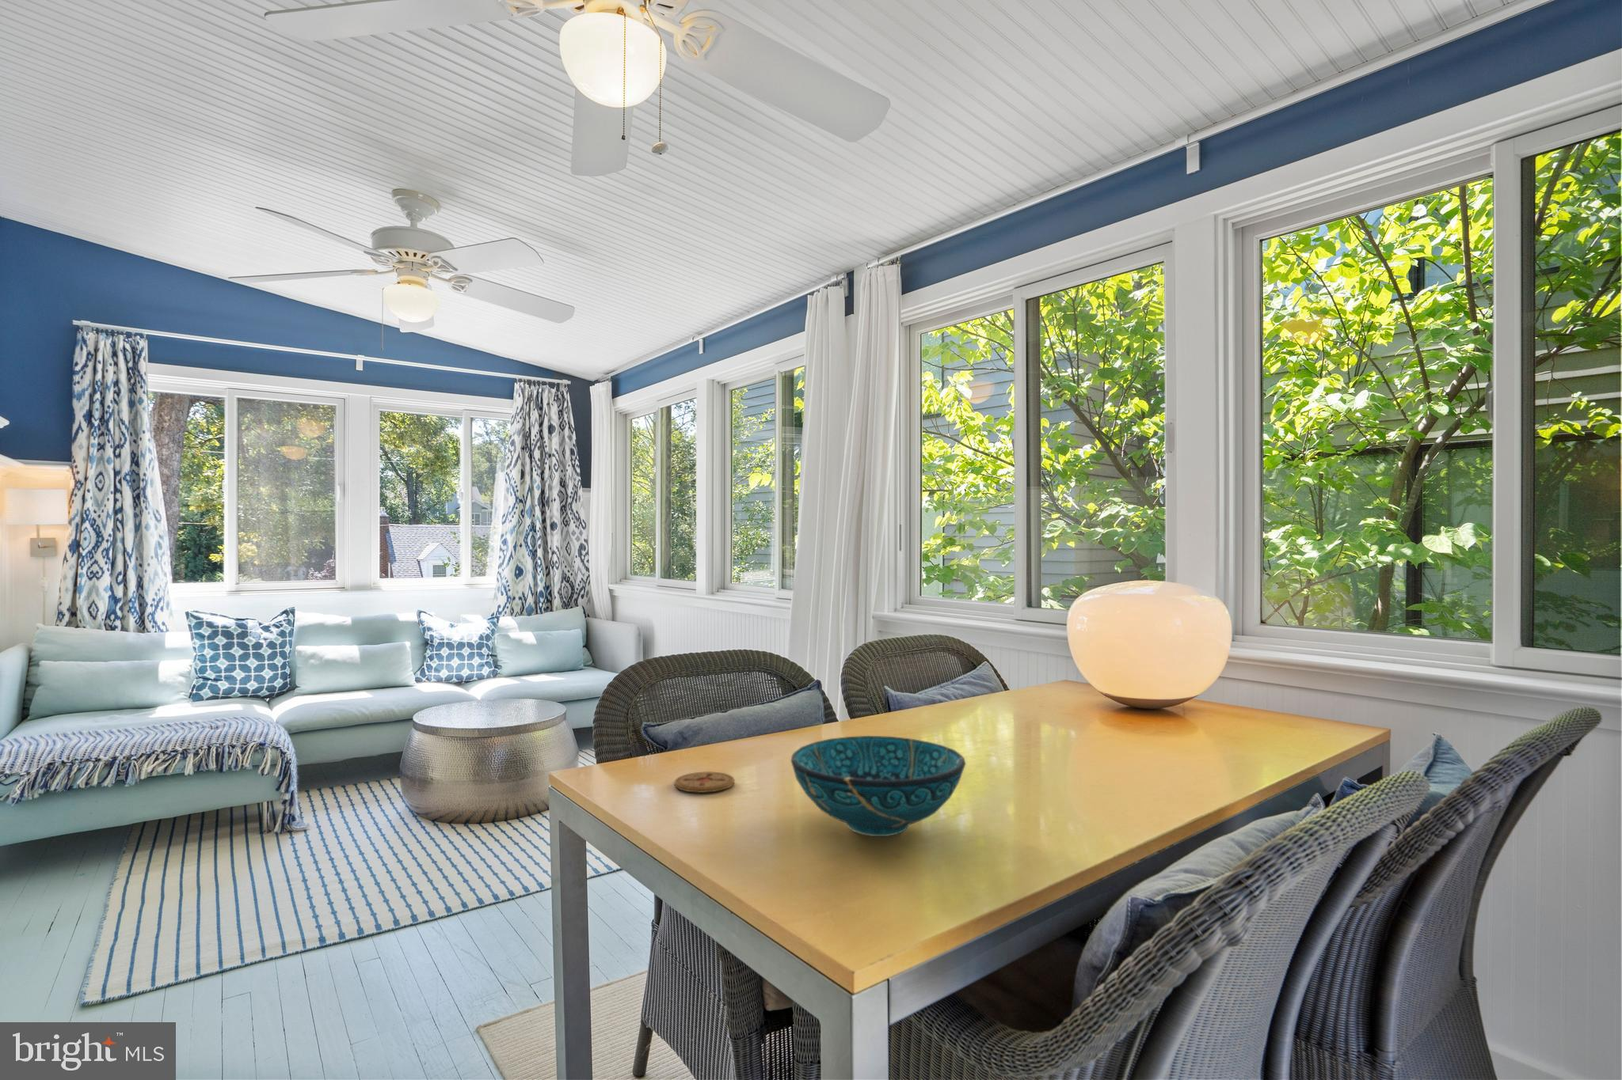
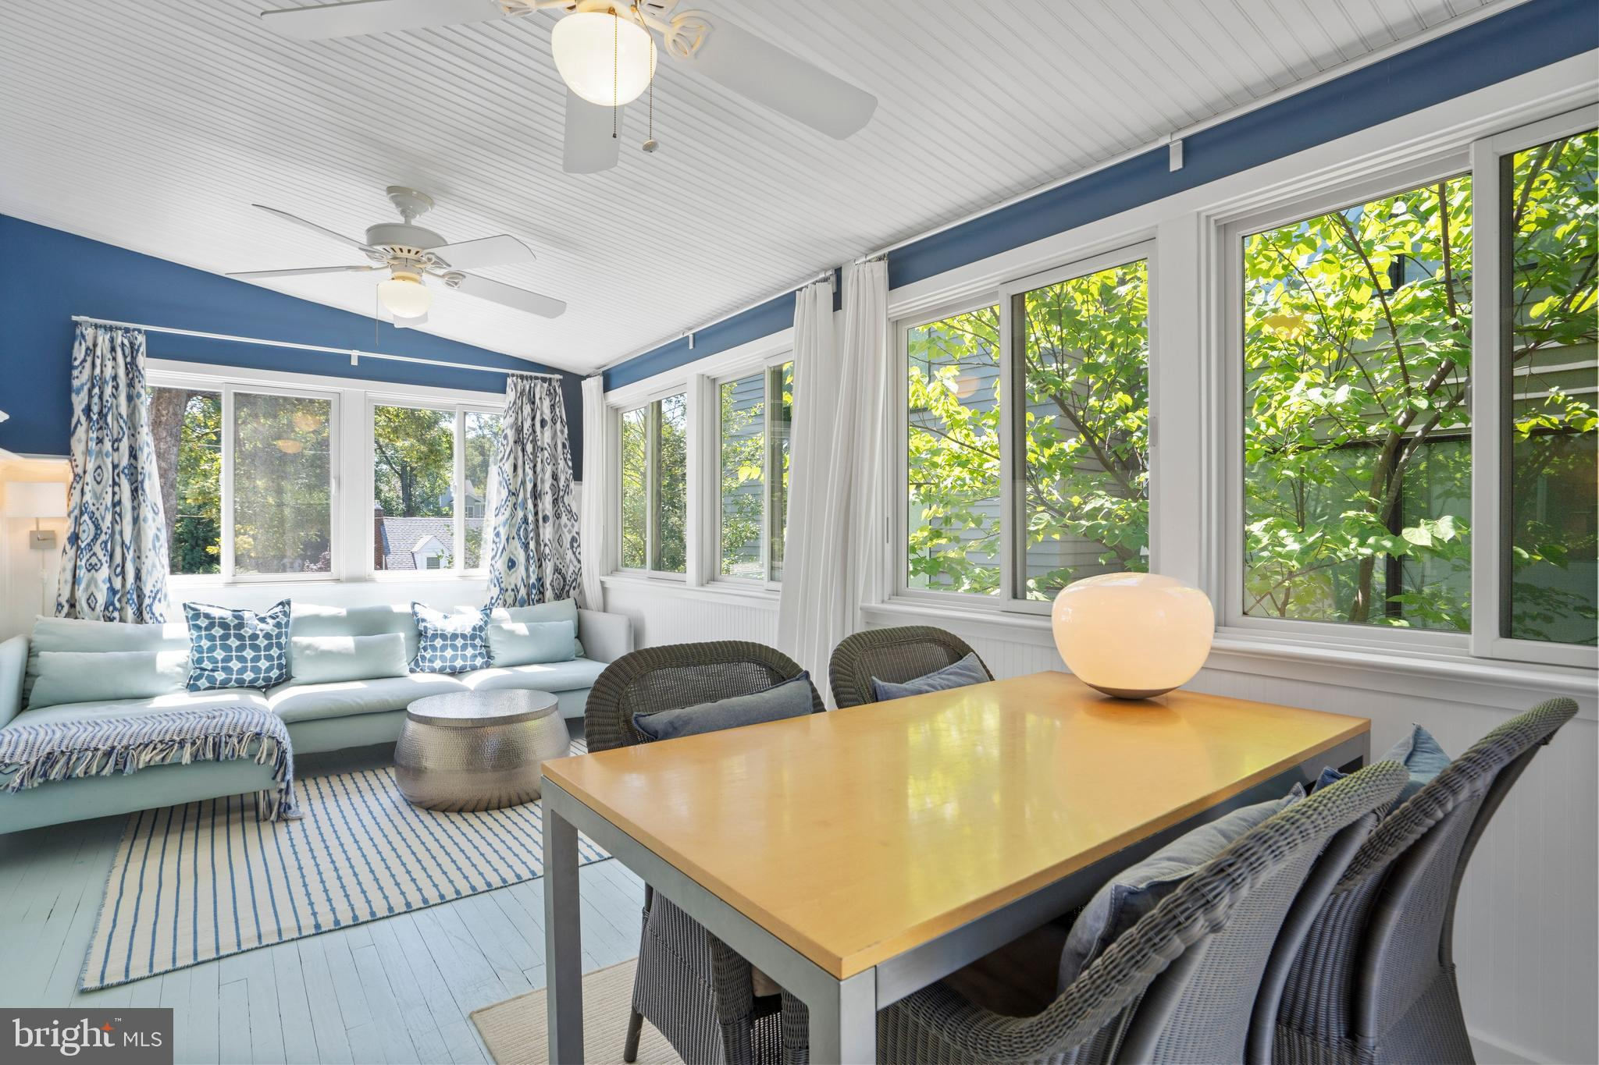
- decorative bowl (877, 791)
- coaster (704, 782)
